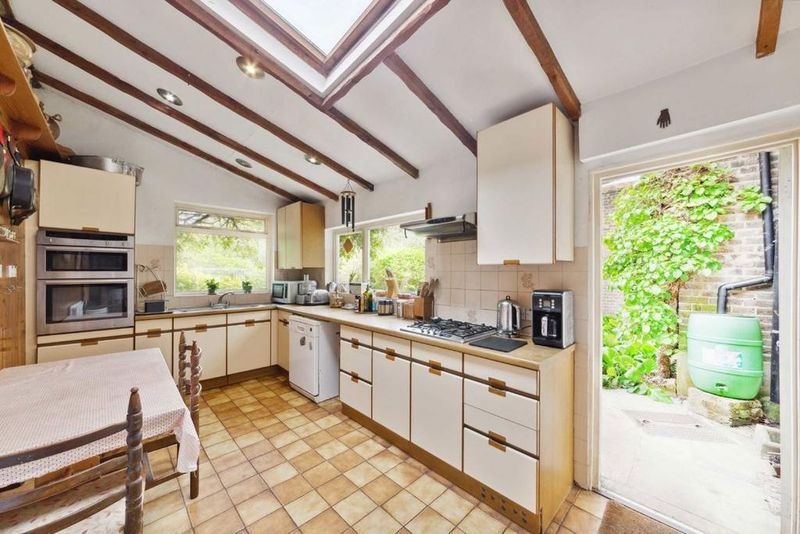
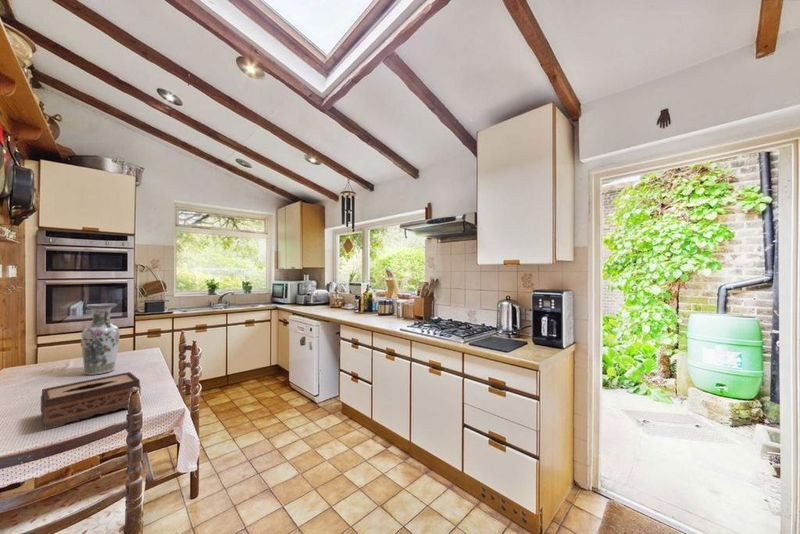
+ vase (100, 337)
+ tissue box (92, 397)
